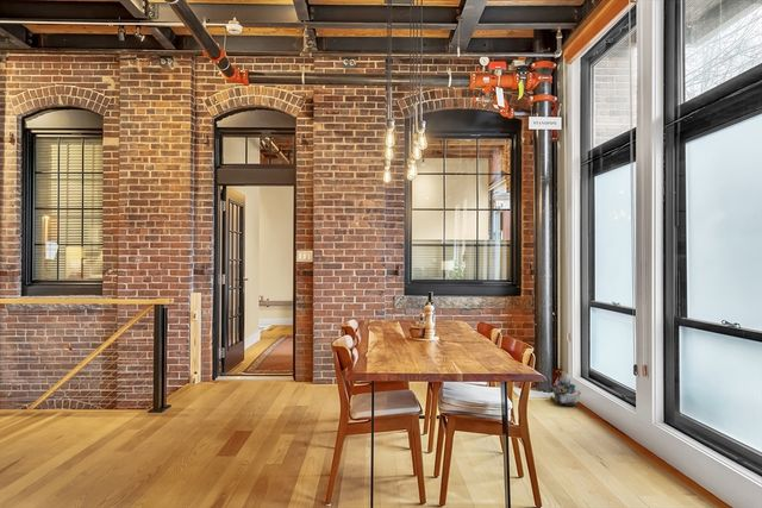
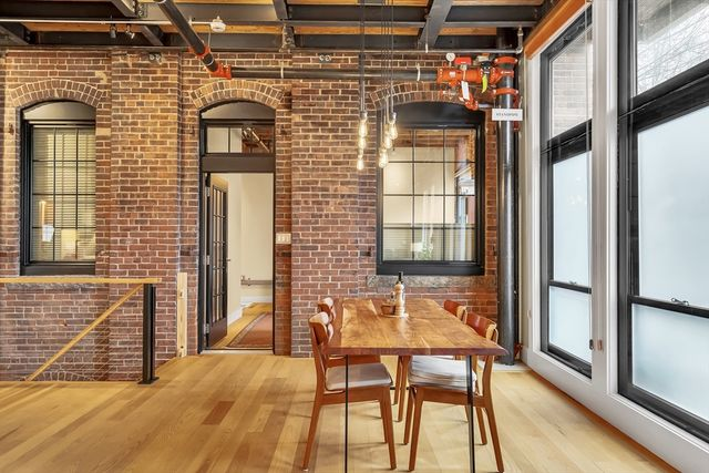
- waste bin (563, 388)
